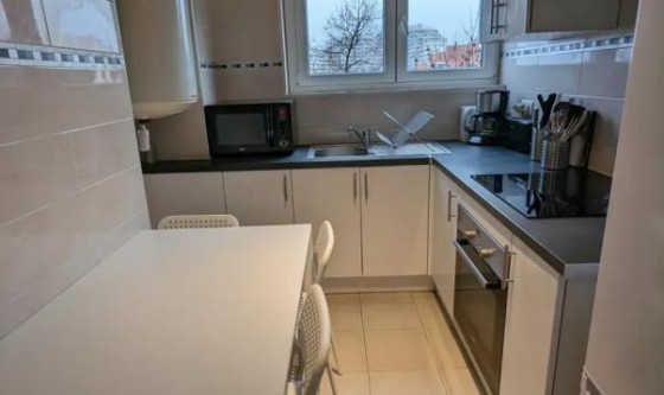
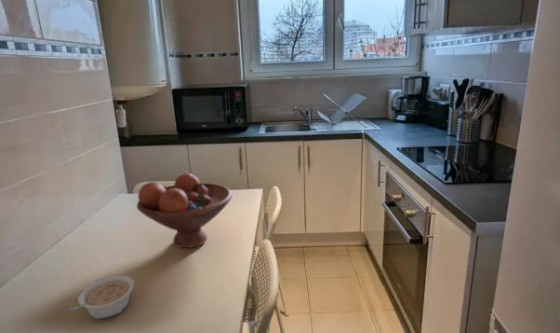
+ legume (107, 298)
+ fruit bowl (187, 210)
